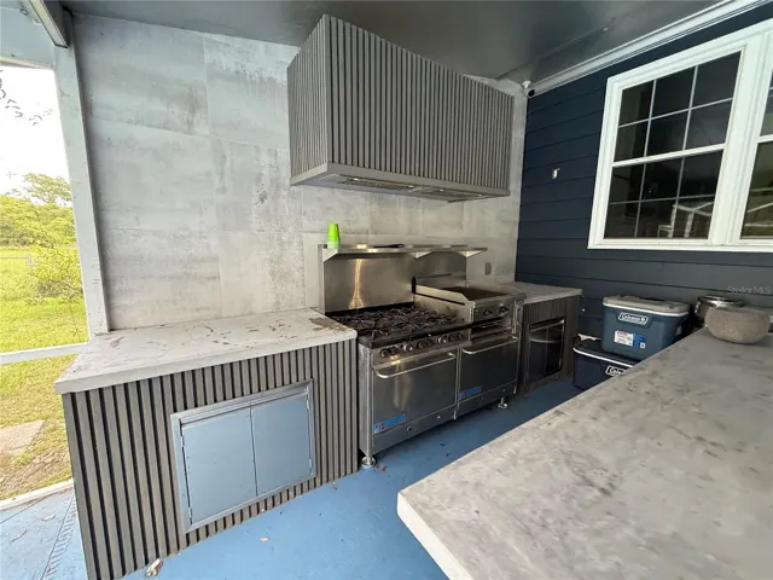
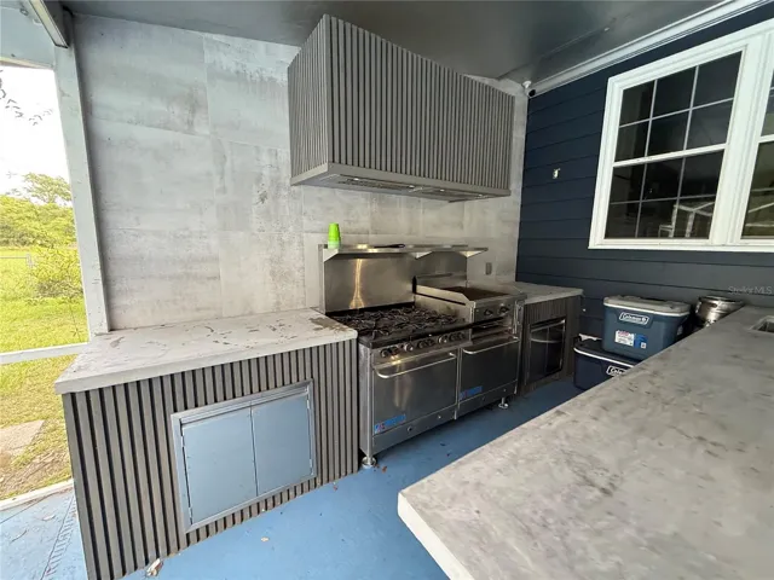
- bowl (734, 324)
